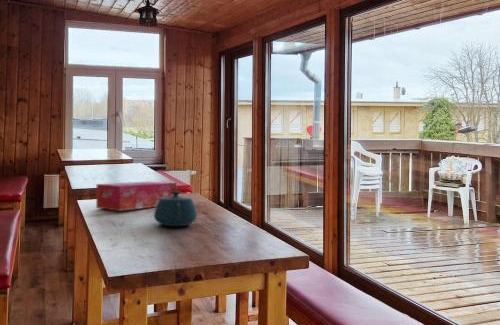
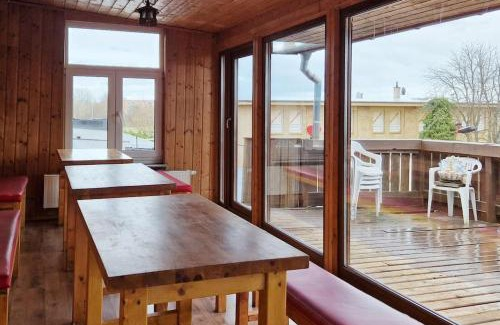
- tissue box (135, 194)
- teapot (175, 207)
